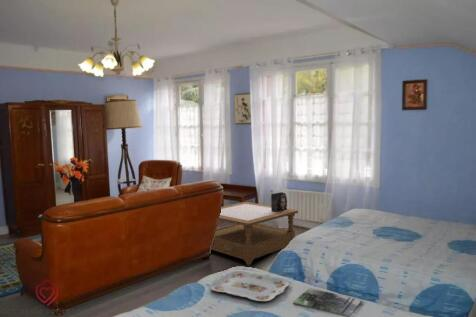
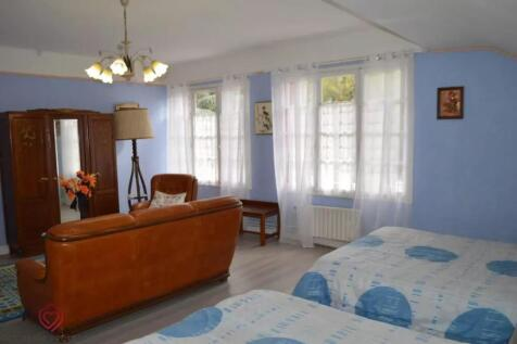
- magazine (327, 301)
- coffee table (247, 230)
- serving tray (249, 285)
- portrait (280, 201)
